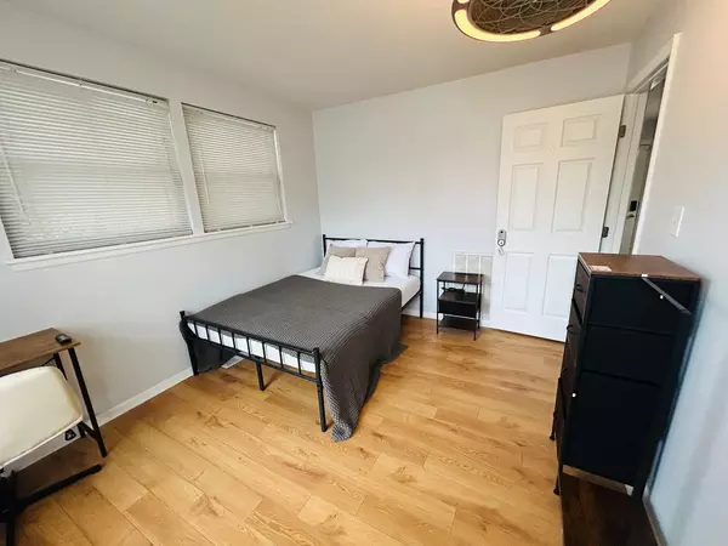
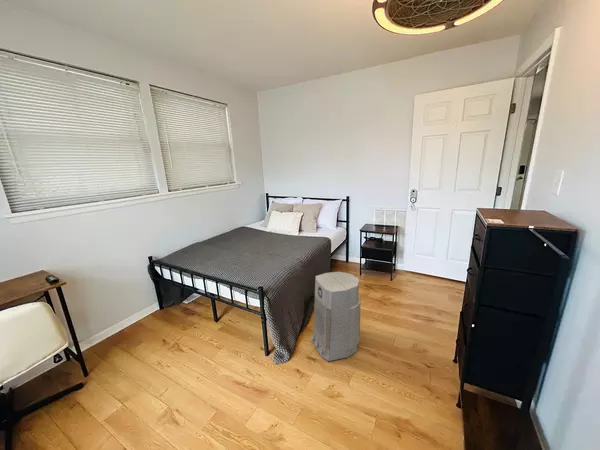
+ air purifier (337, 312)
